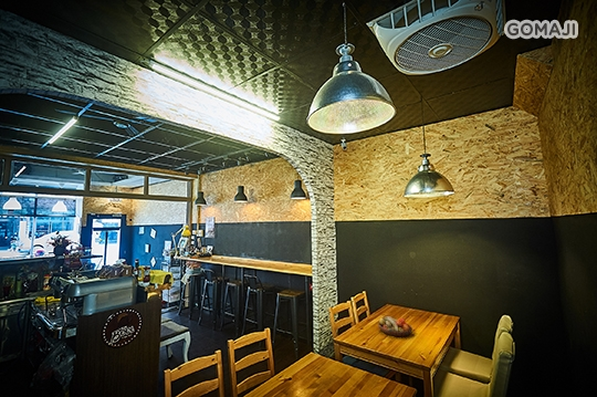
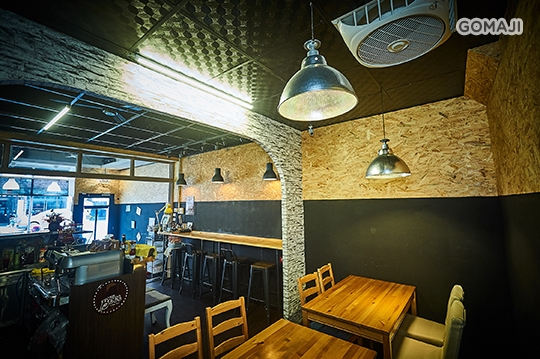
- fruit bowl (395, 324)
